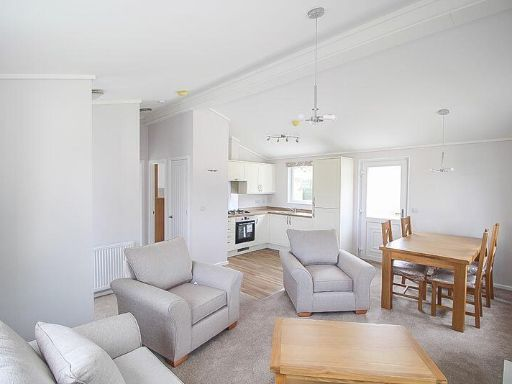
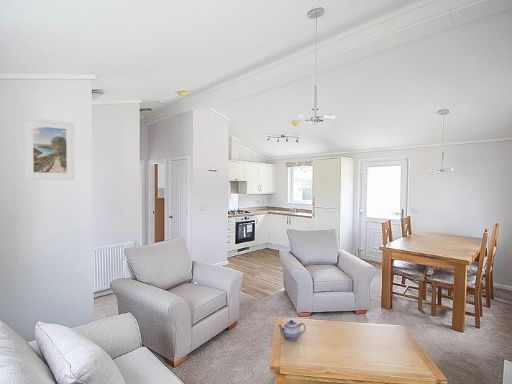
+ teapot (291, 328)
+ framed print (50, 150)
